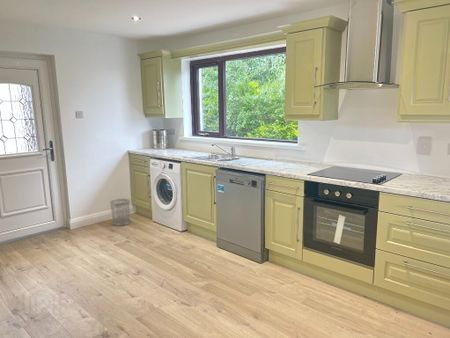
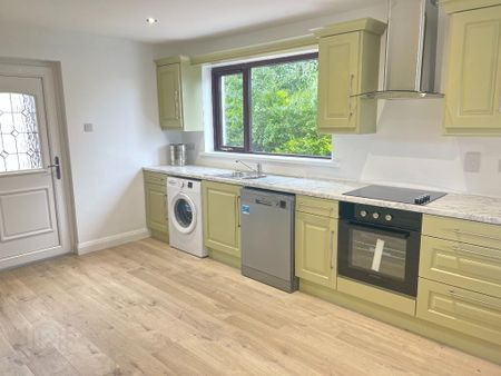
- wastebasket (120, 212)
